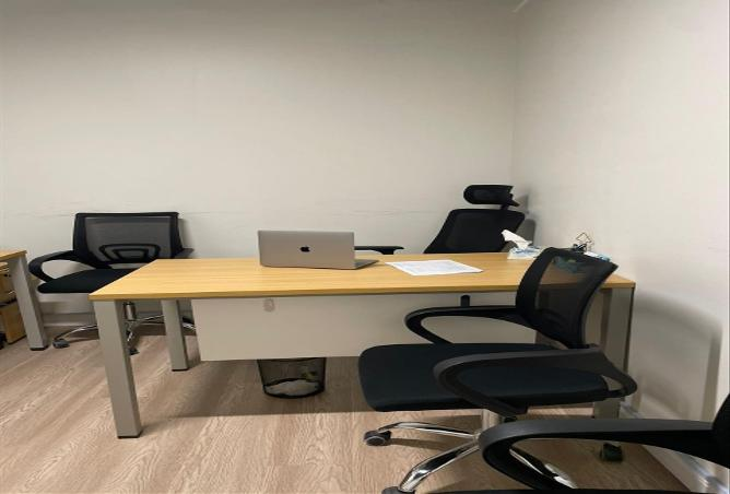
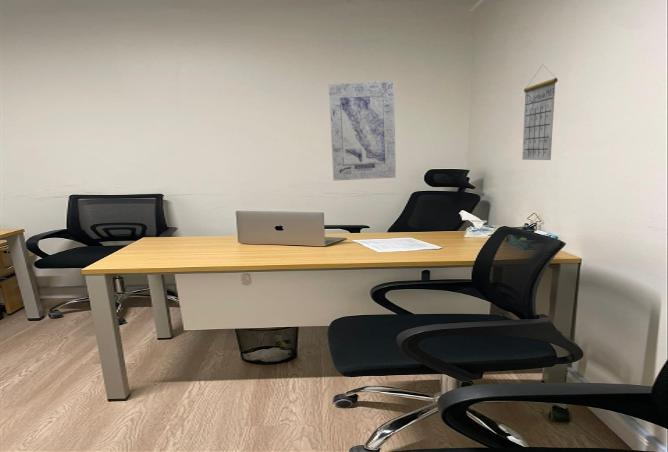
+ wall art (362, 131)
+ calendar (538, 113)
